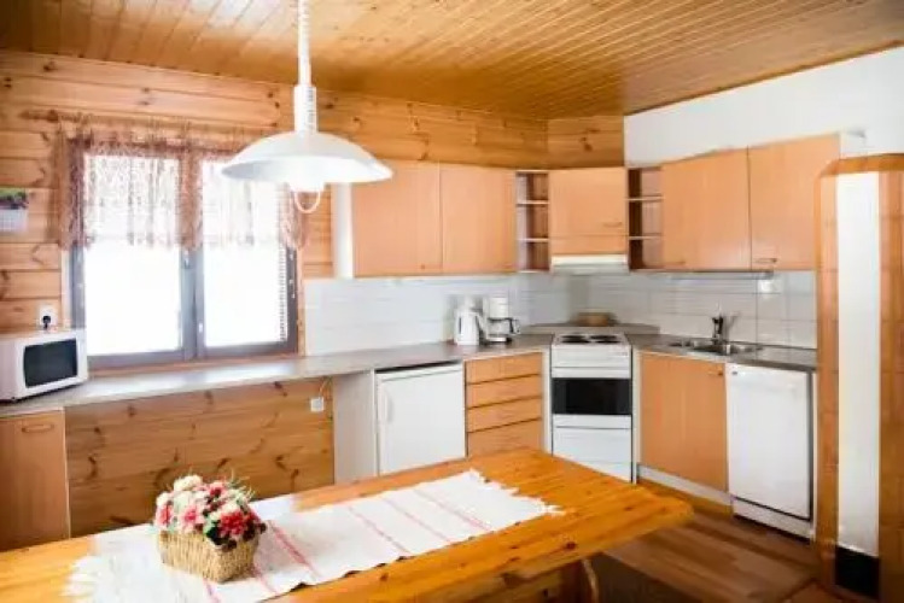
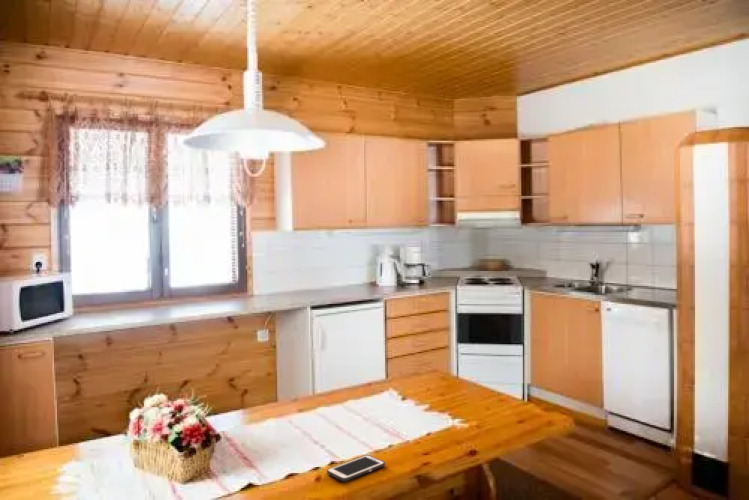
+ cell phone (356, 467)
